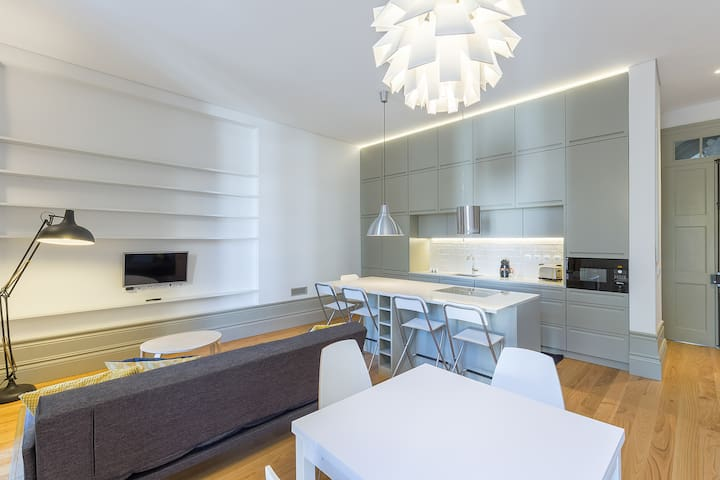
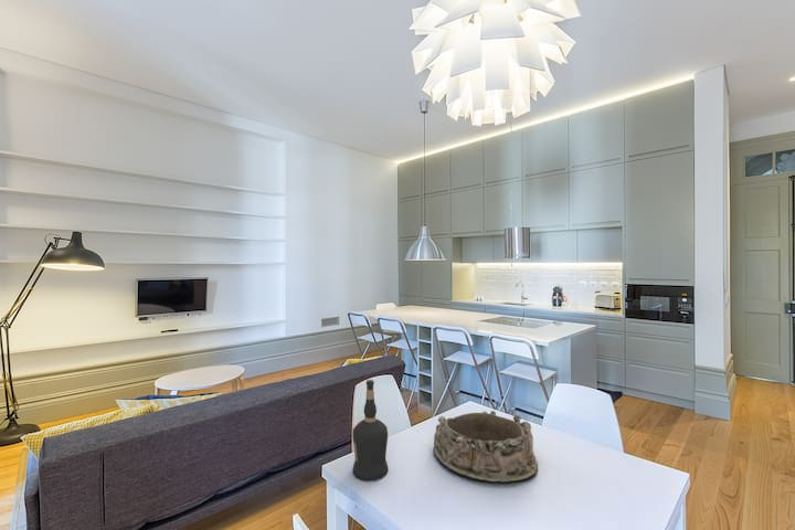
+ liquor bottle (370, 425)
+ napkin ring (484, 439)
